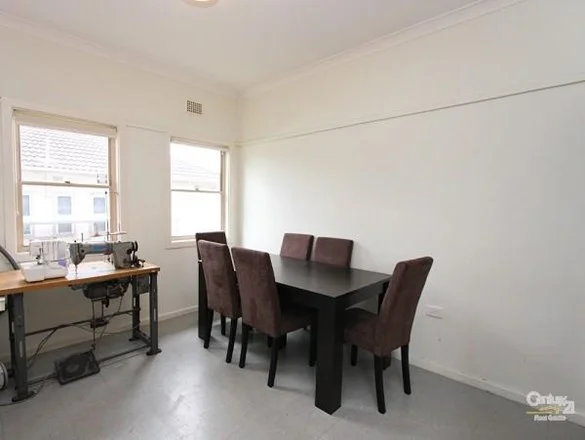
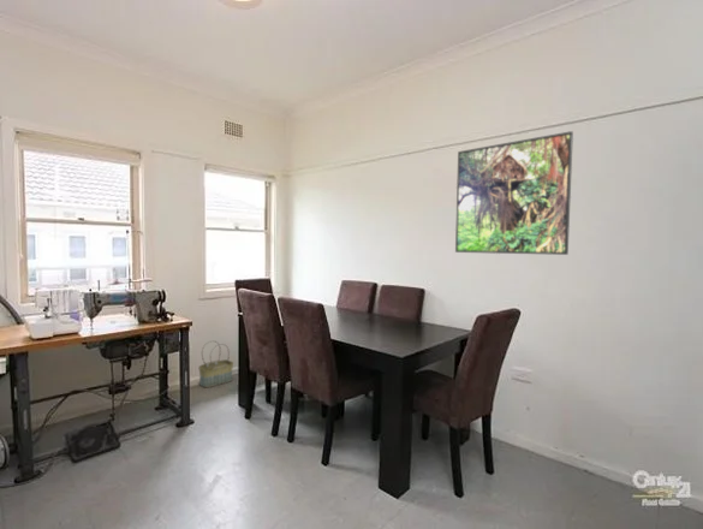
+ basket (216, 362)
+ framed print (507, 198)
